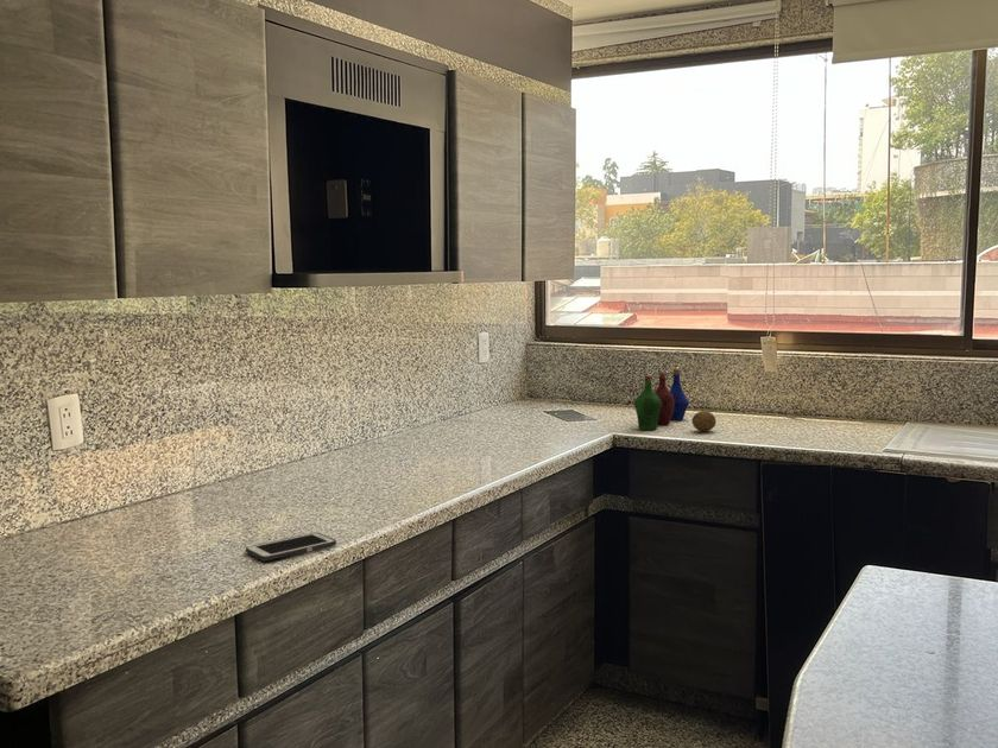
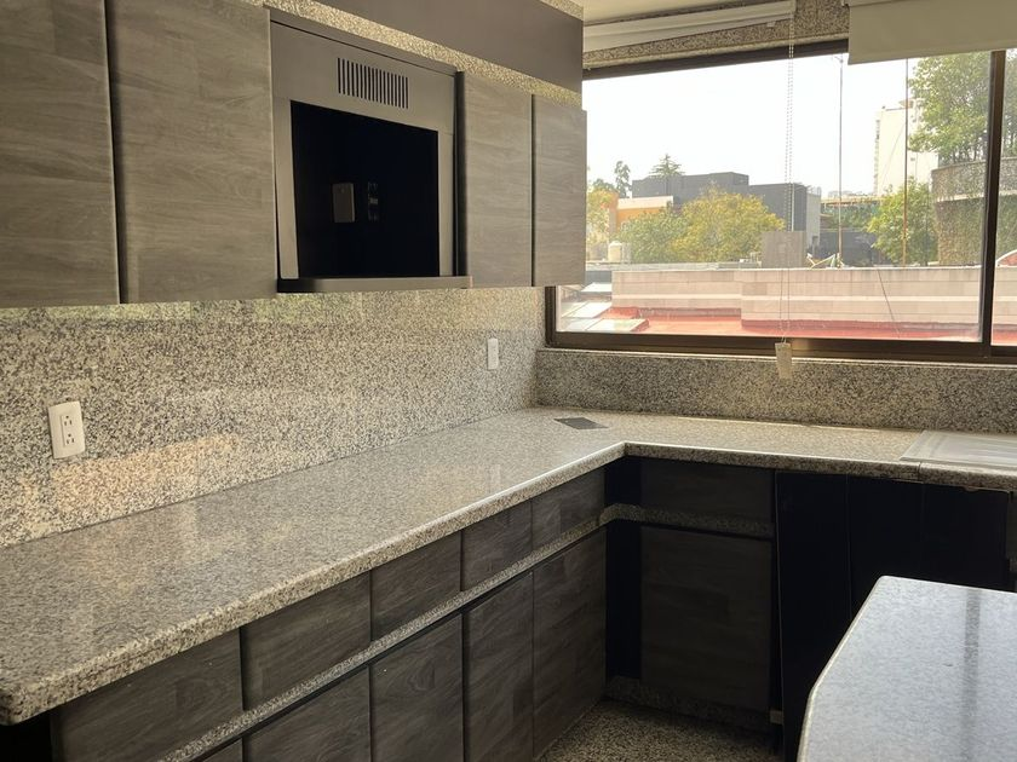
- fruit (703, 420)
- cell phone (291, 546)
- bottle (662, 398)
